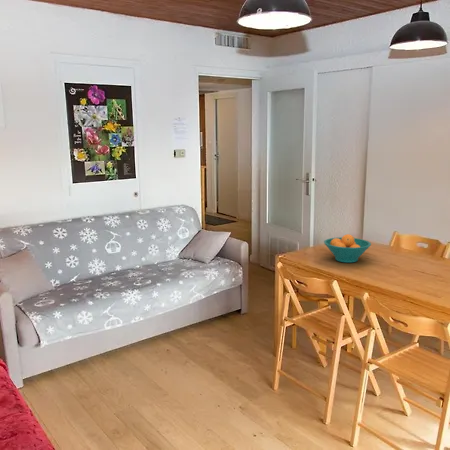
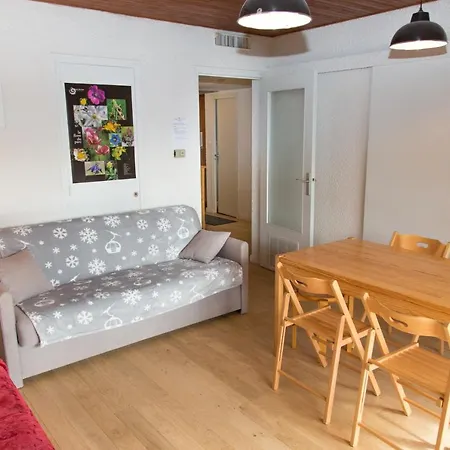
- fruit bowl (347, 247)
